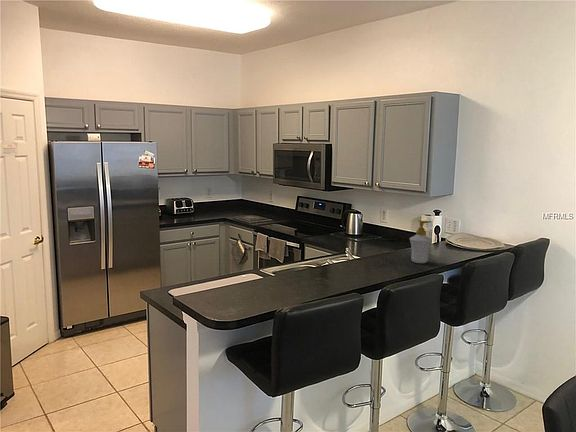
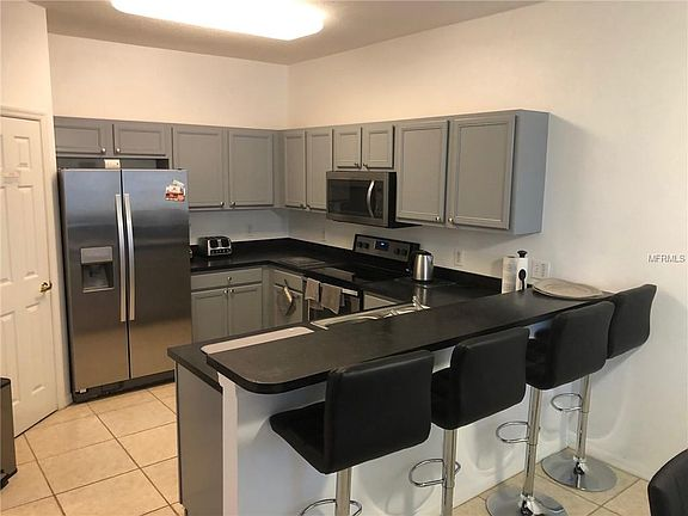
- soap bottle (420, 241)
